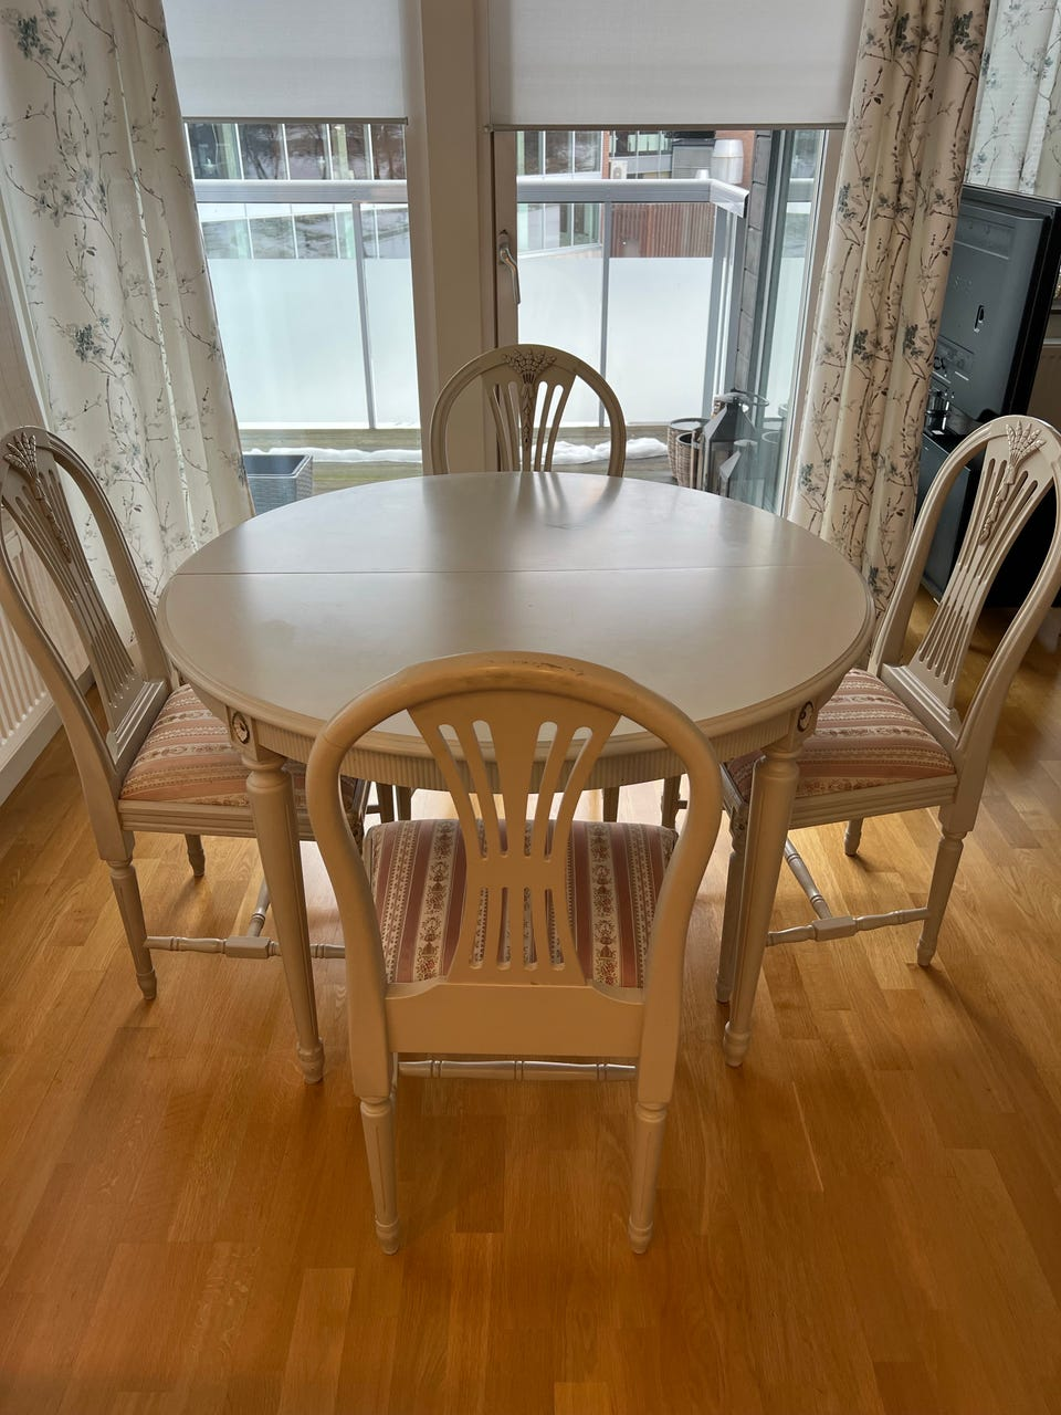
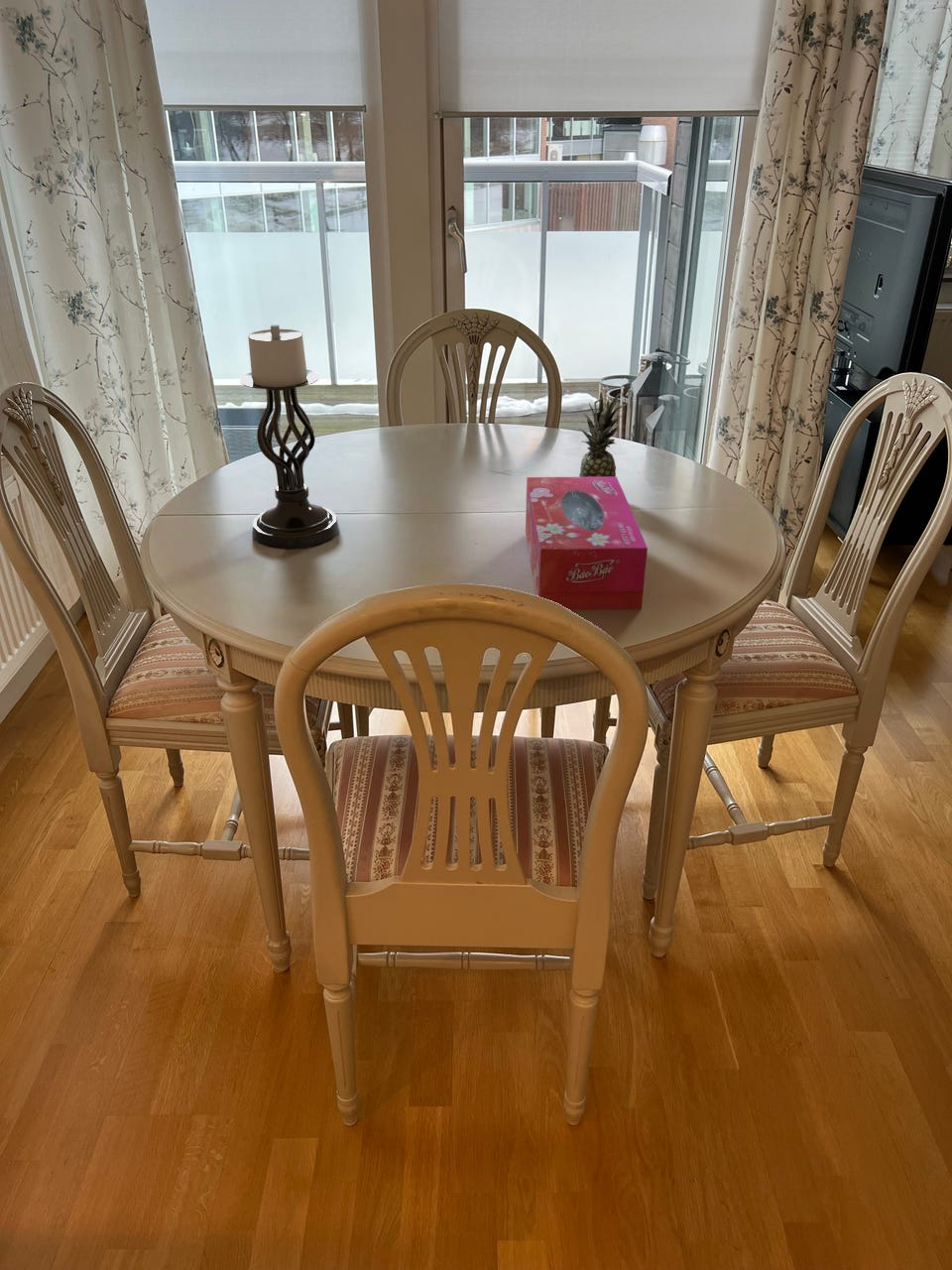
+ fruit (600, 446)
+ candle holder (286, 434)
+ tissue box (580, 539)
